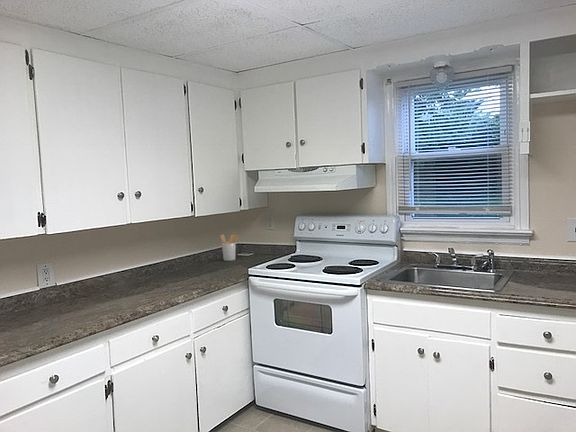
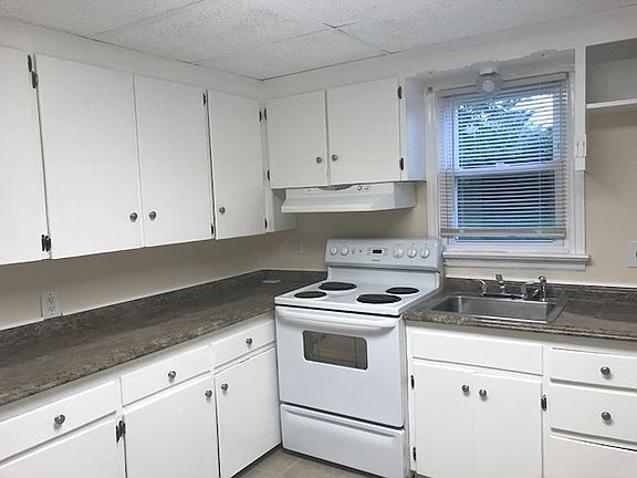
- utensil holder (230, 246)
